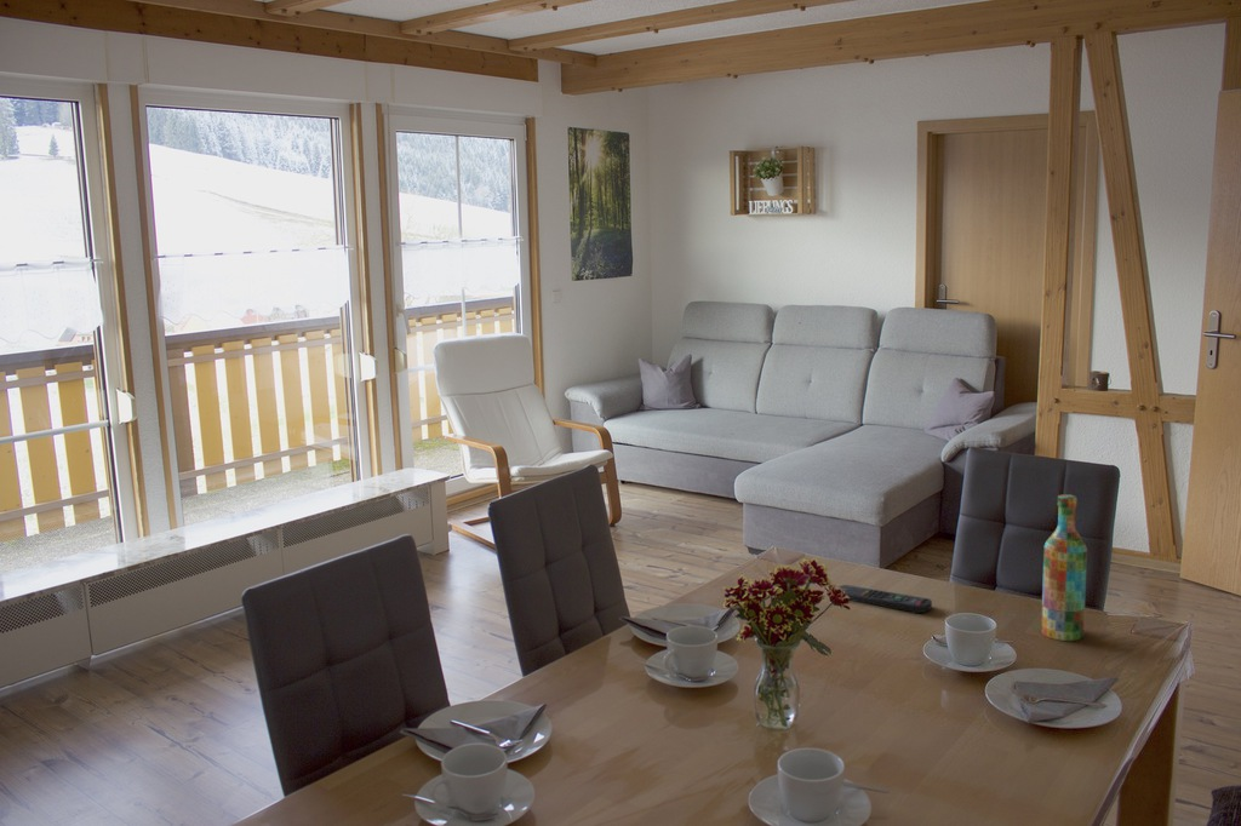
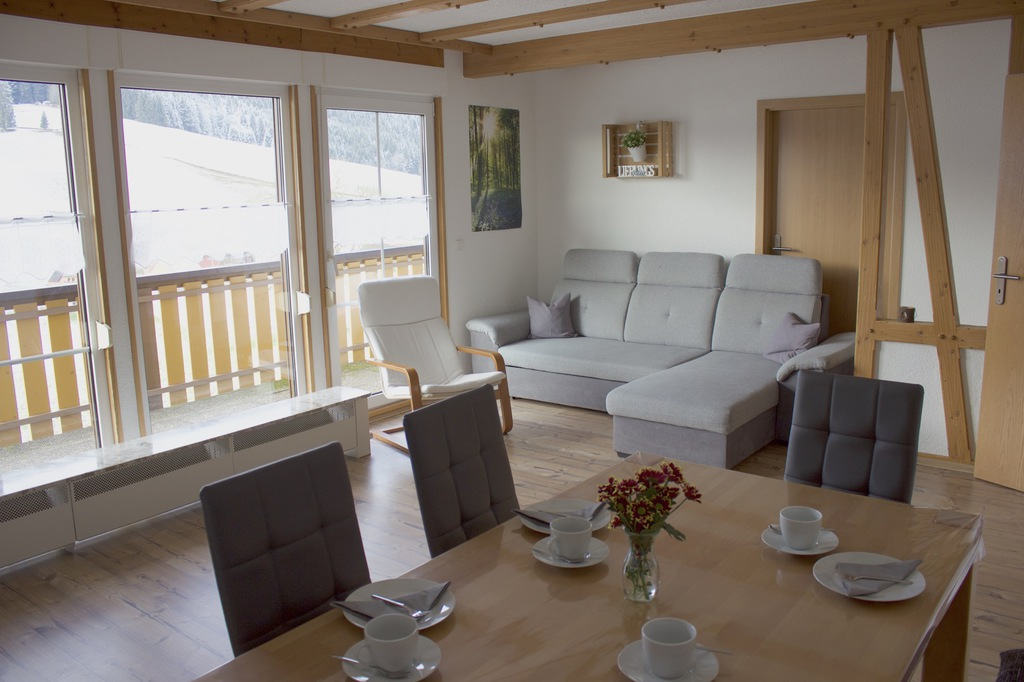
- wine bottle (1064, 566)
- remote control (881, 597)
